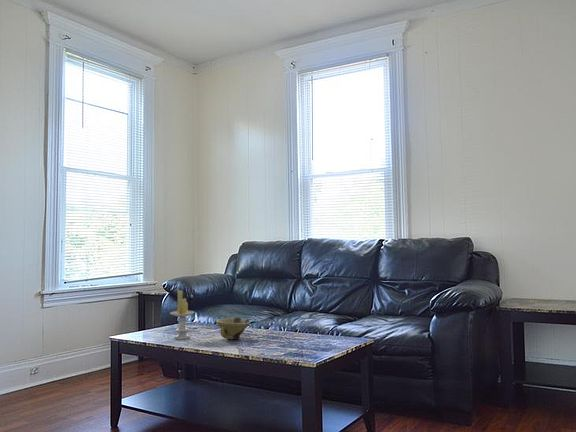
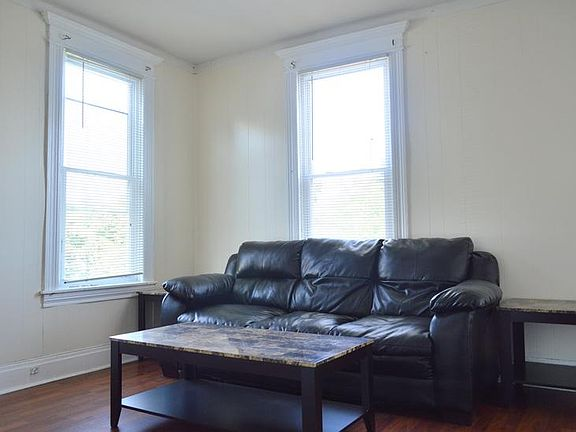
- candle (182, 314)
- bowl (233, 329)
